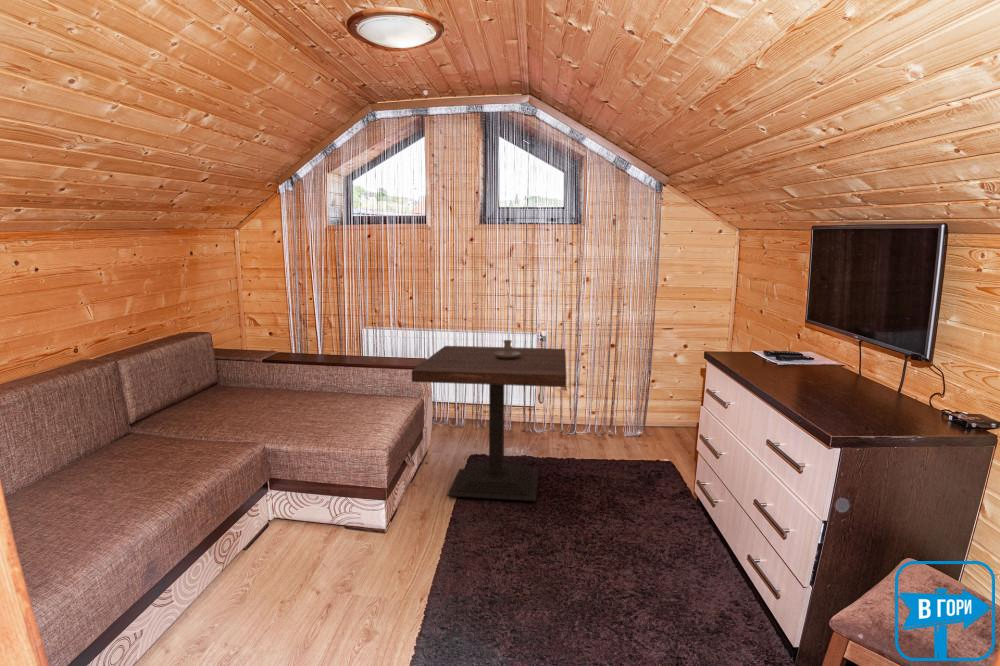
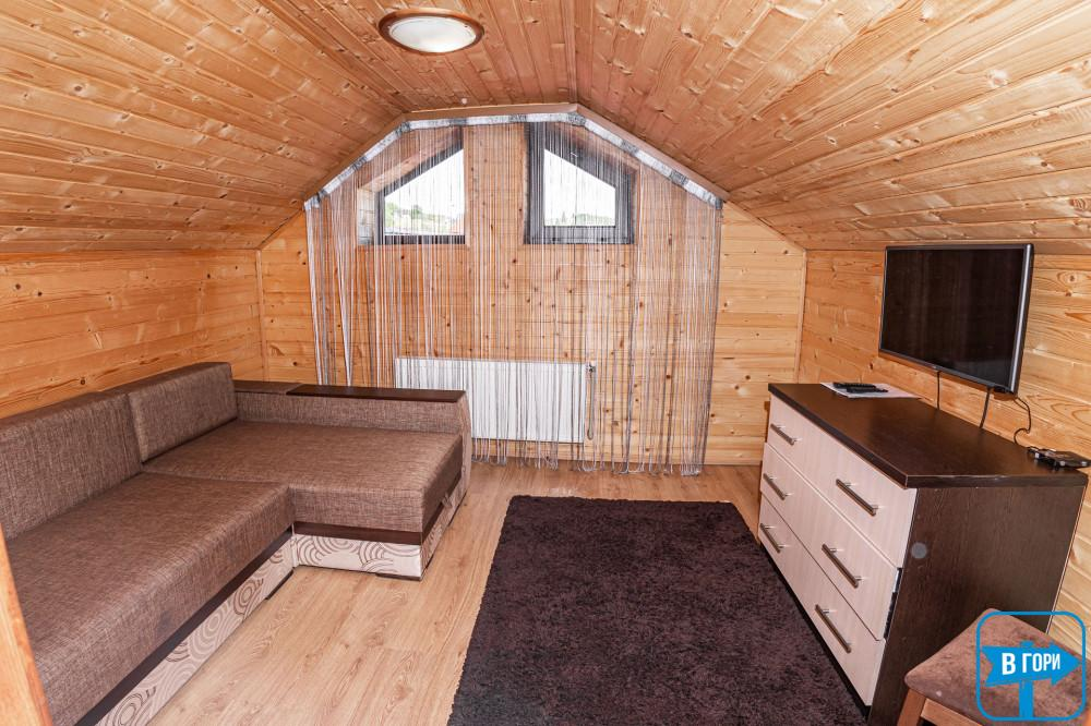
- side table (496, 420)
- candle holder (507, 348)
